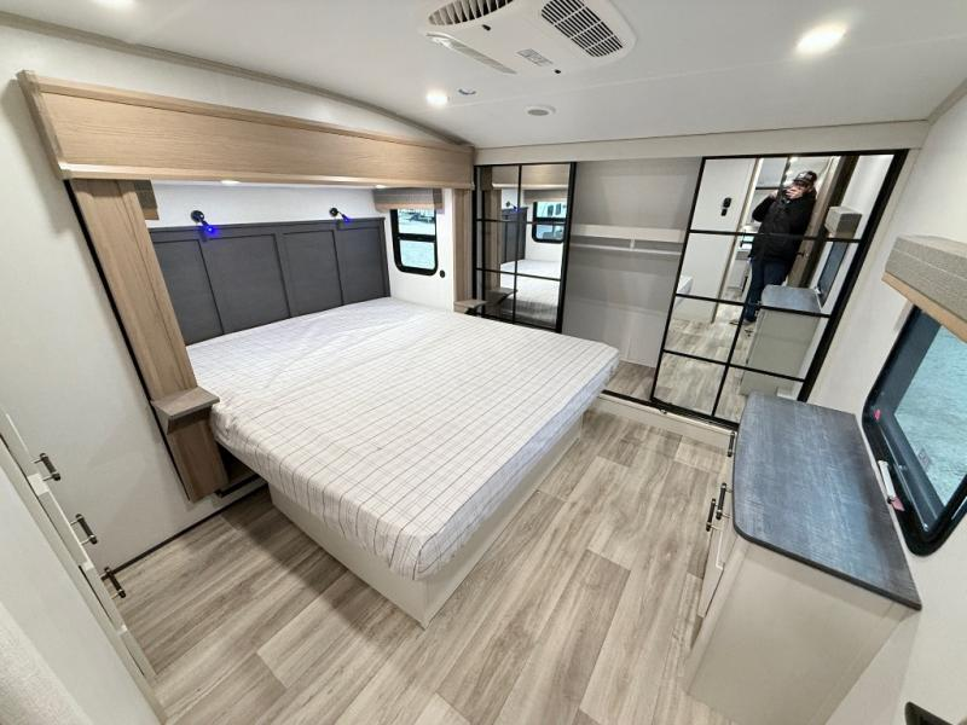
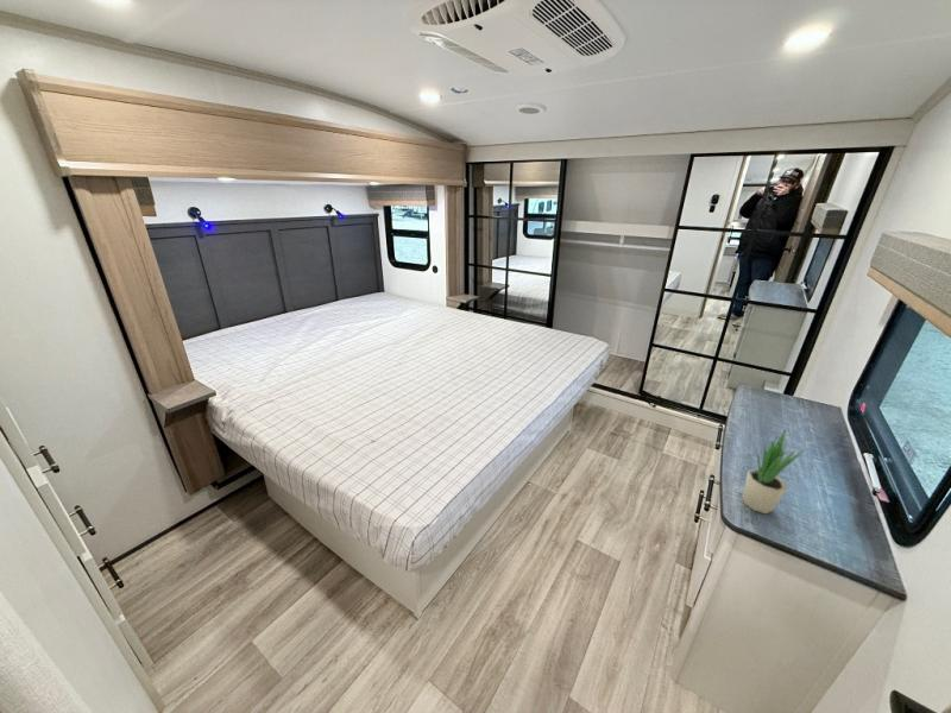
+ potted plant (770, 469)
